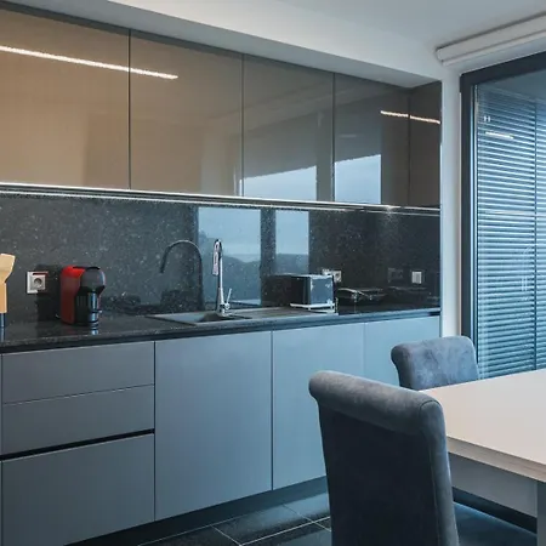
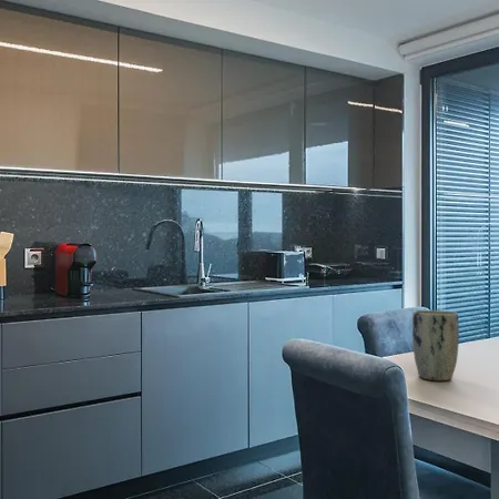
+ plant pot (435, 344)
